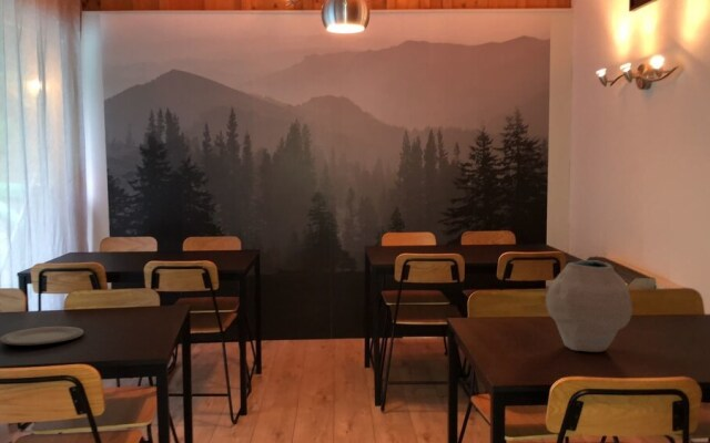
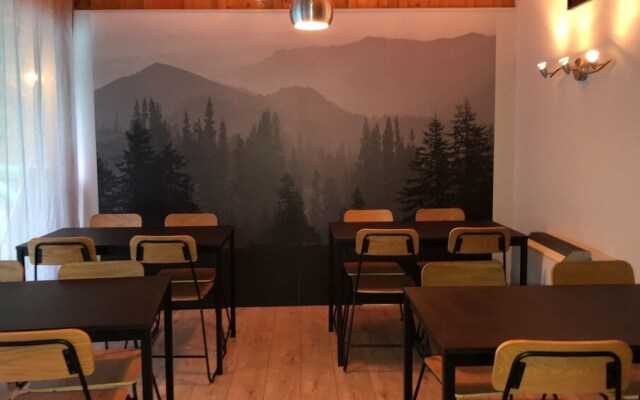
- vase (588, 306)
- plate (42, 337)
